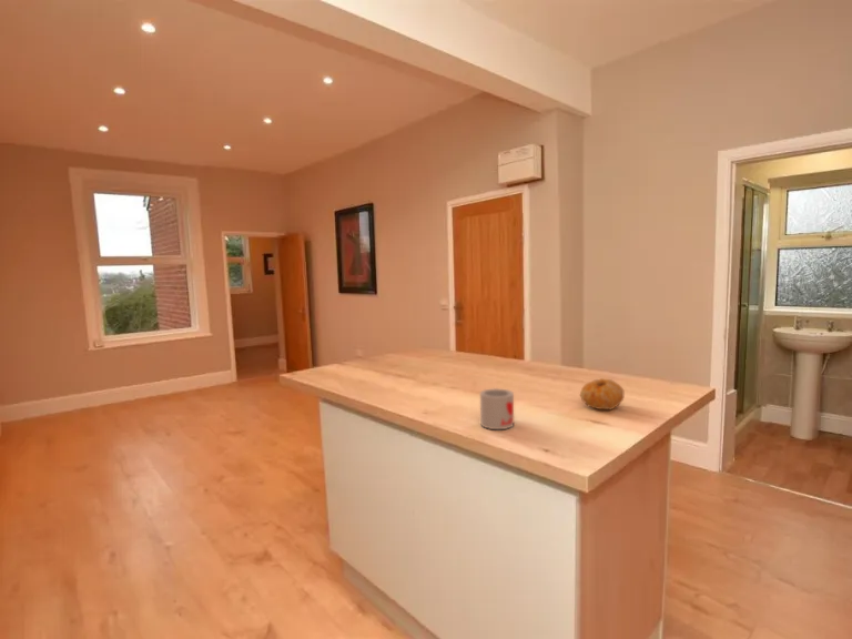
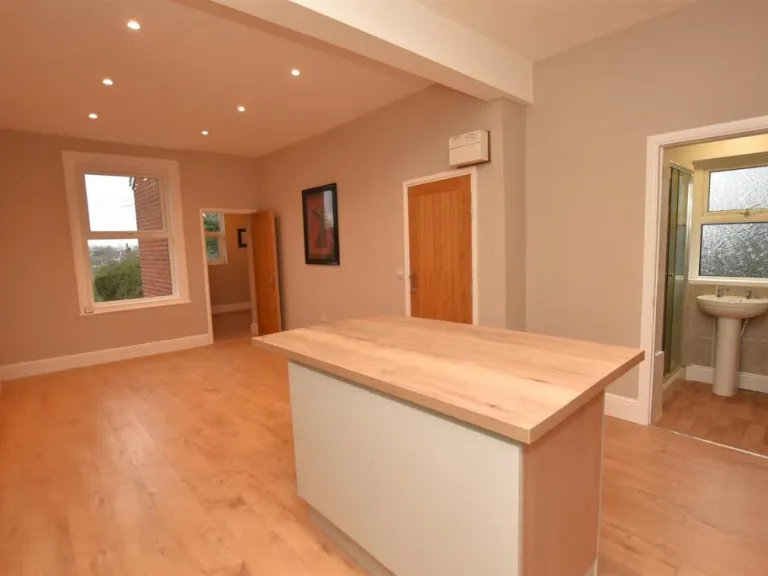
- mug (499, 406)
- fruit (601, 393)
